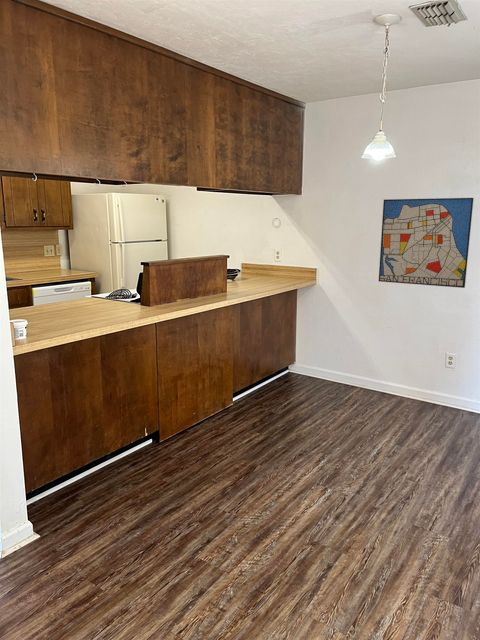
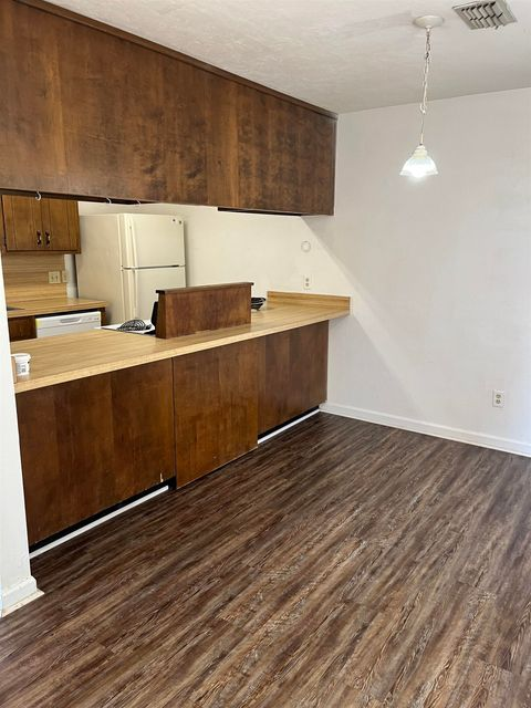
- wall art (422, 242)
